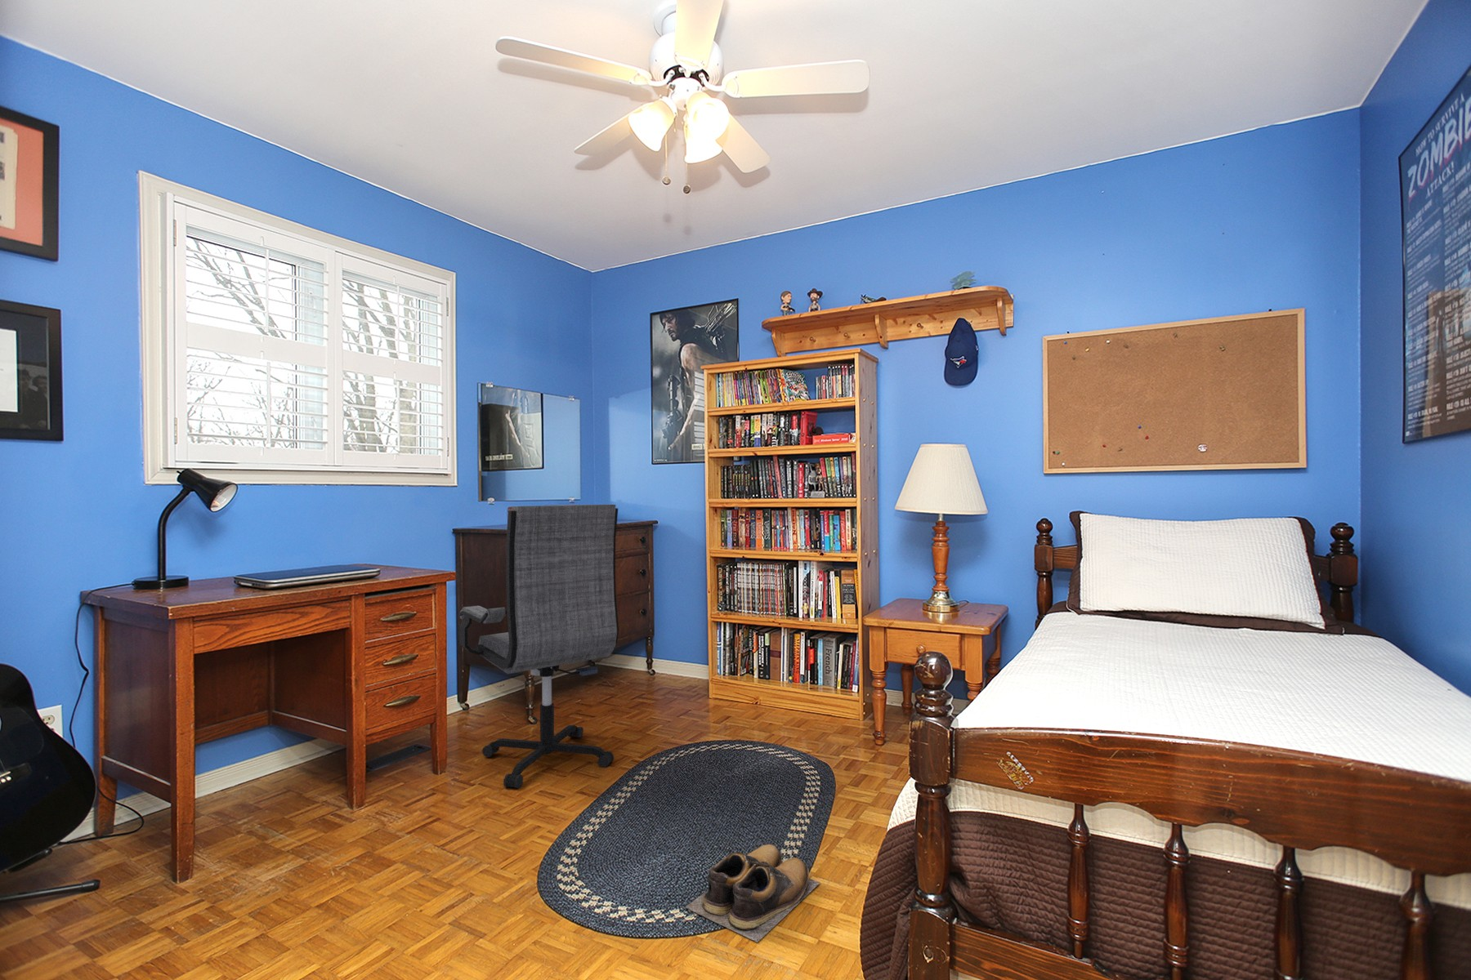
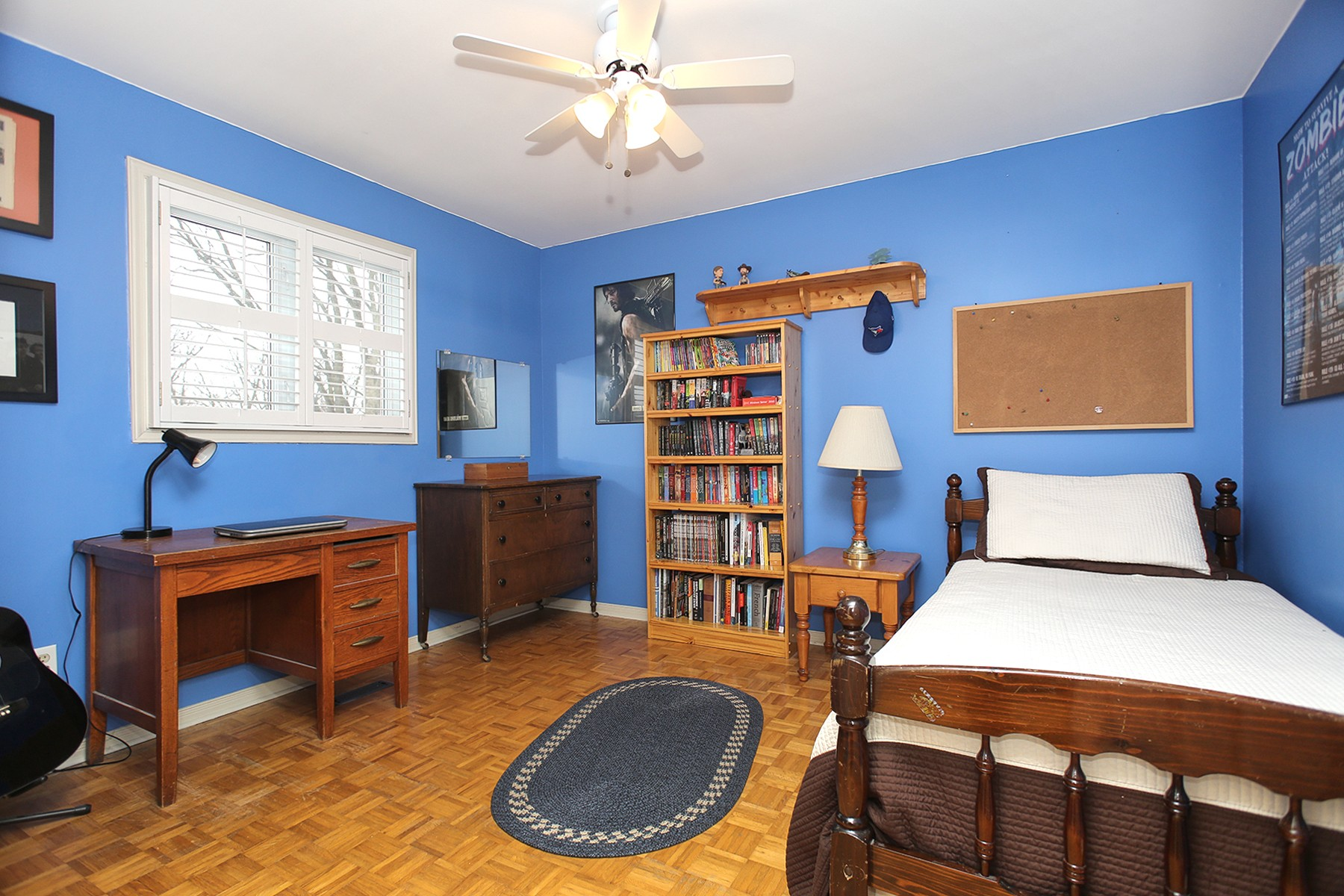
- shoes (754, 875)
- office chair (544, 630)
